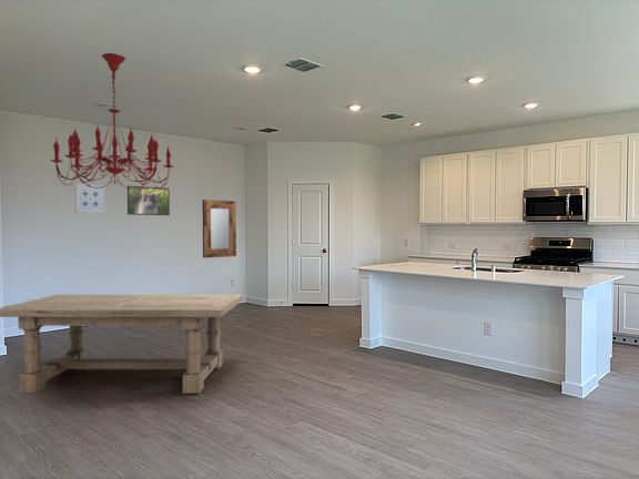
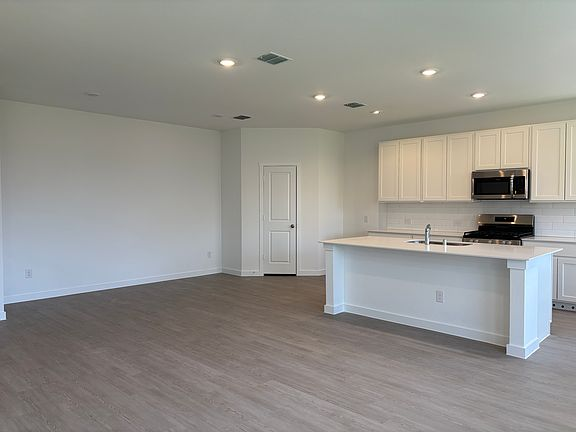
- dining table (130, 325)
- home mirror (220, 228)
- wall art (90, 198)
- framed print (149, 201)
- chandelier (114, 121)
